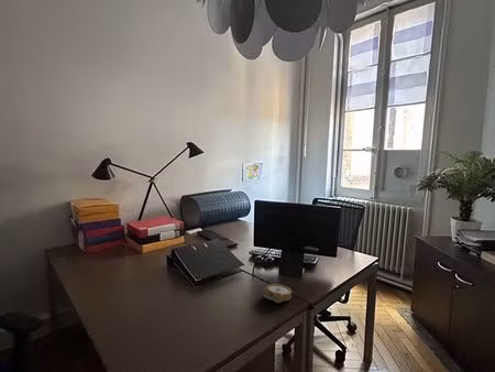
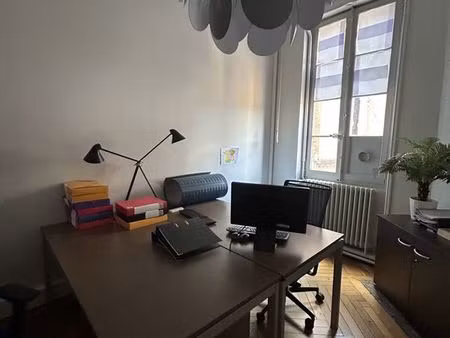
- alarm clock (276, 292)
